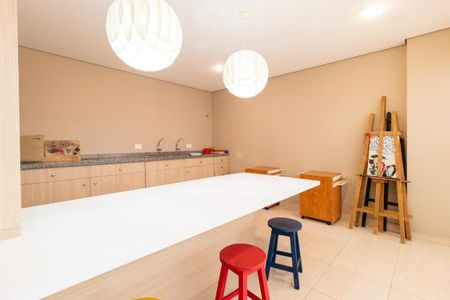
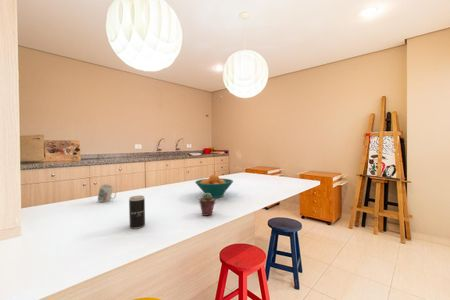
+ potted succulent (207, 203)
+ beverage can (137, 211)
+ fruit bowl (214, 185)
+ mug (107, 192)
